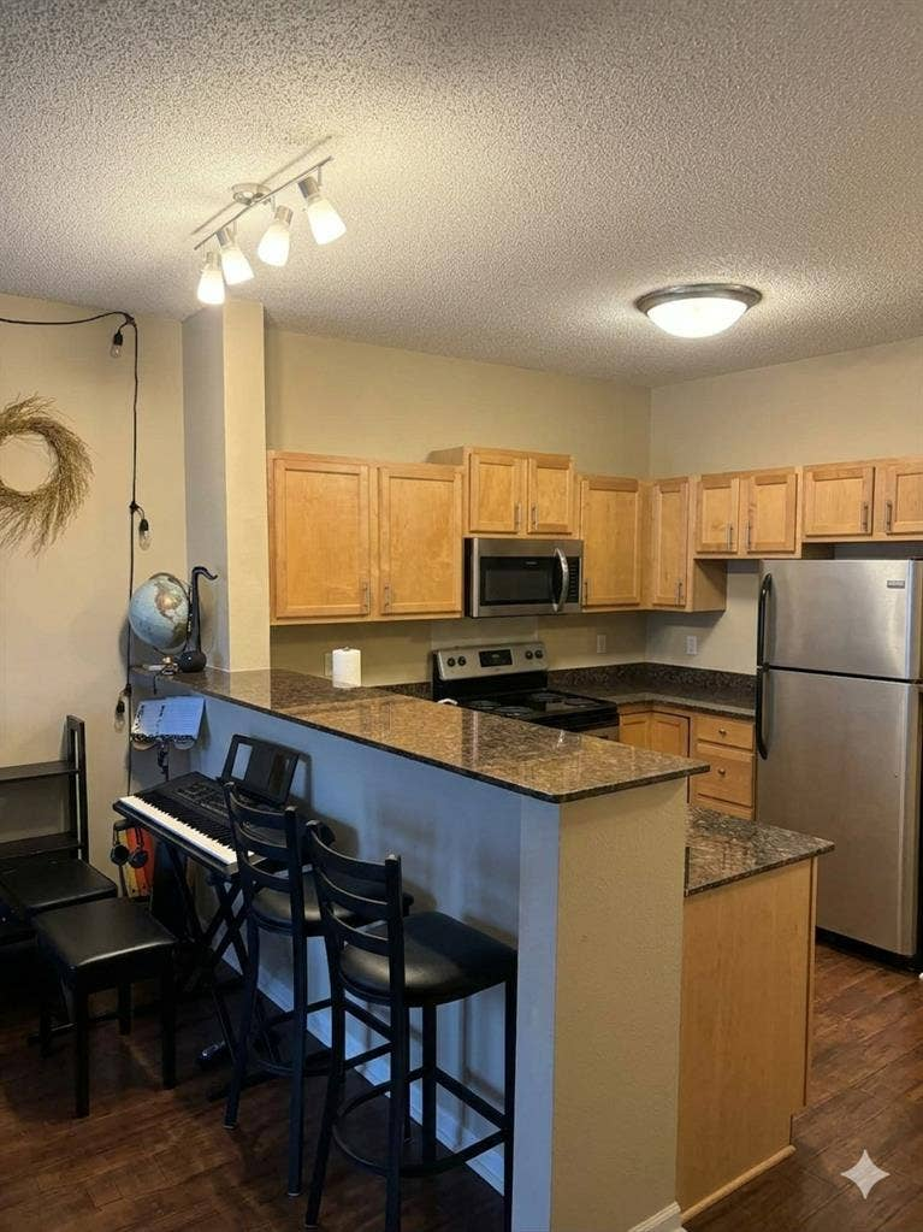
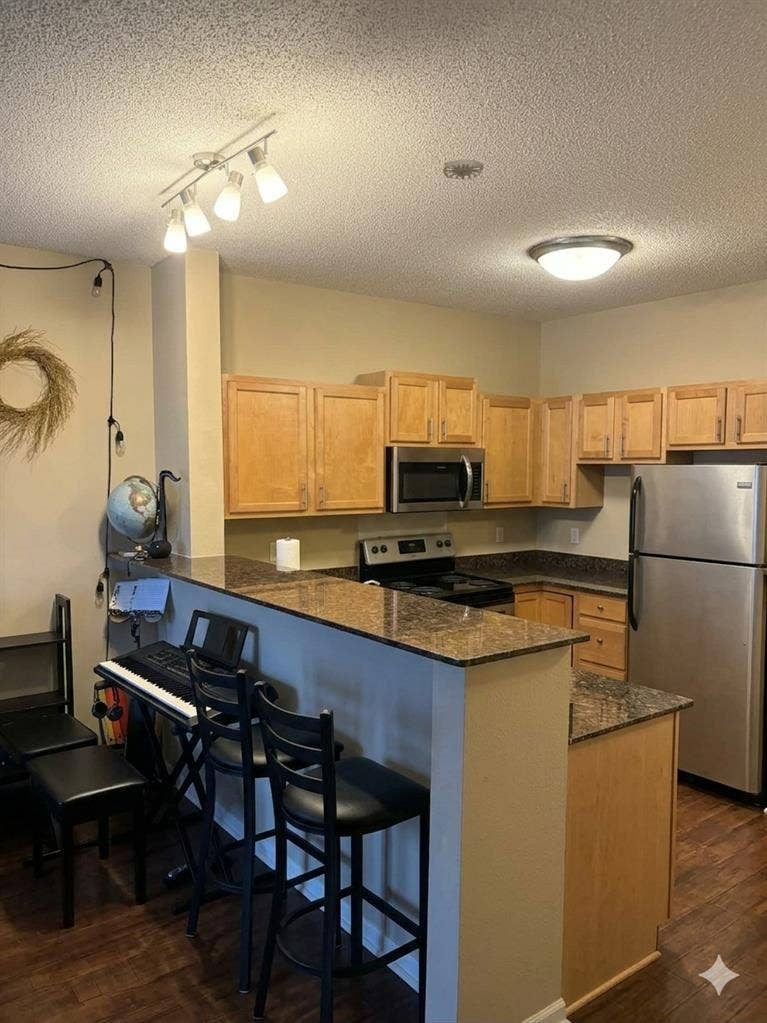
+ smoke detector (463, 171)
